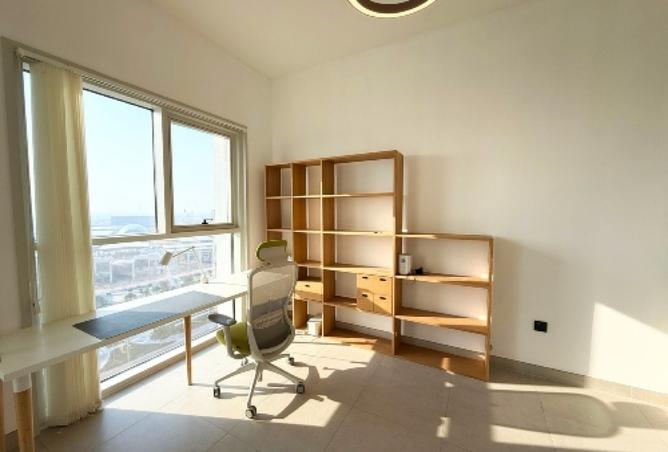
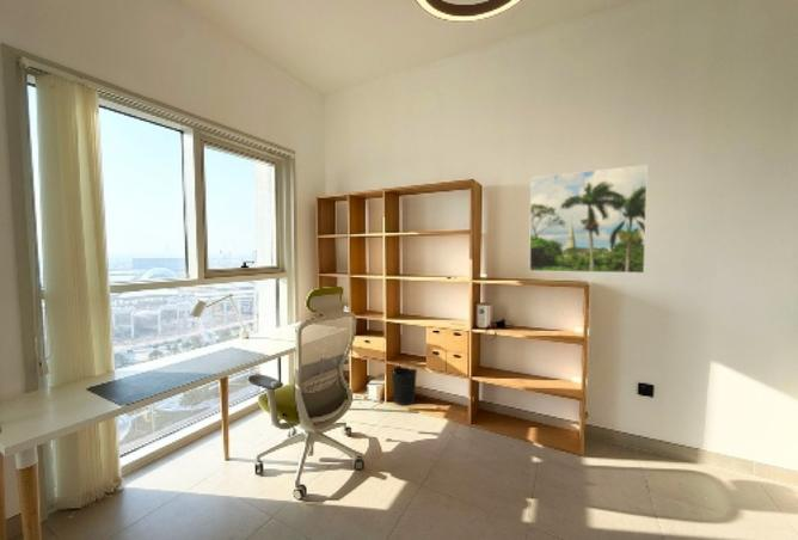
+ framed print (583, 222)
+ wastebasket (404, 385)
